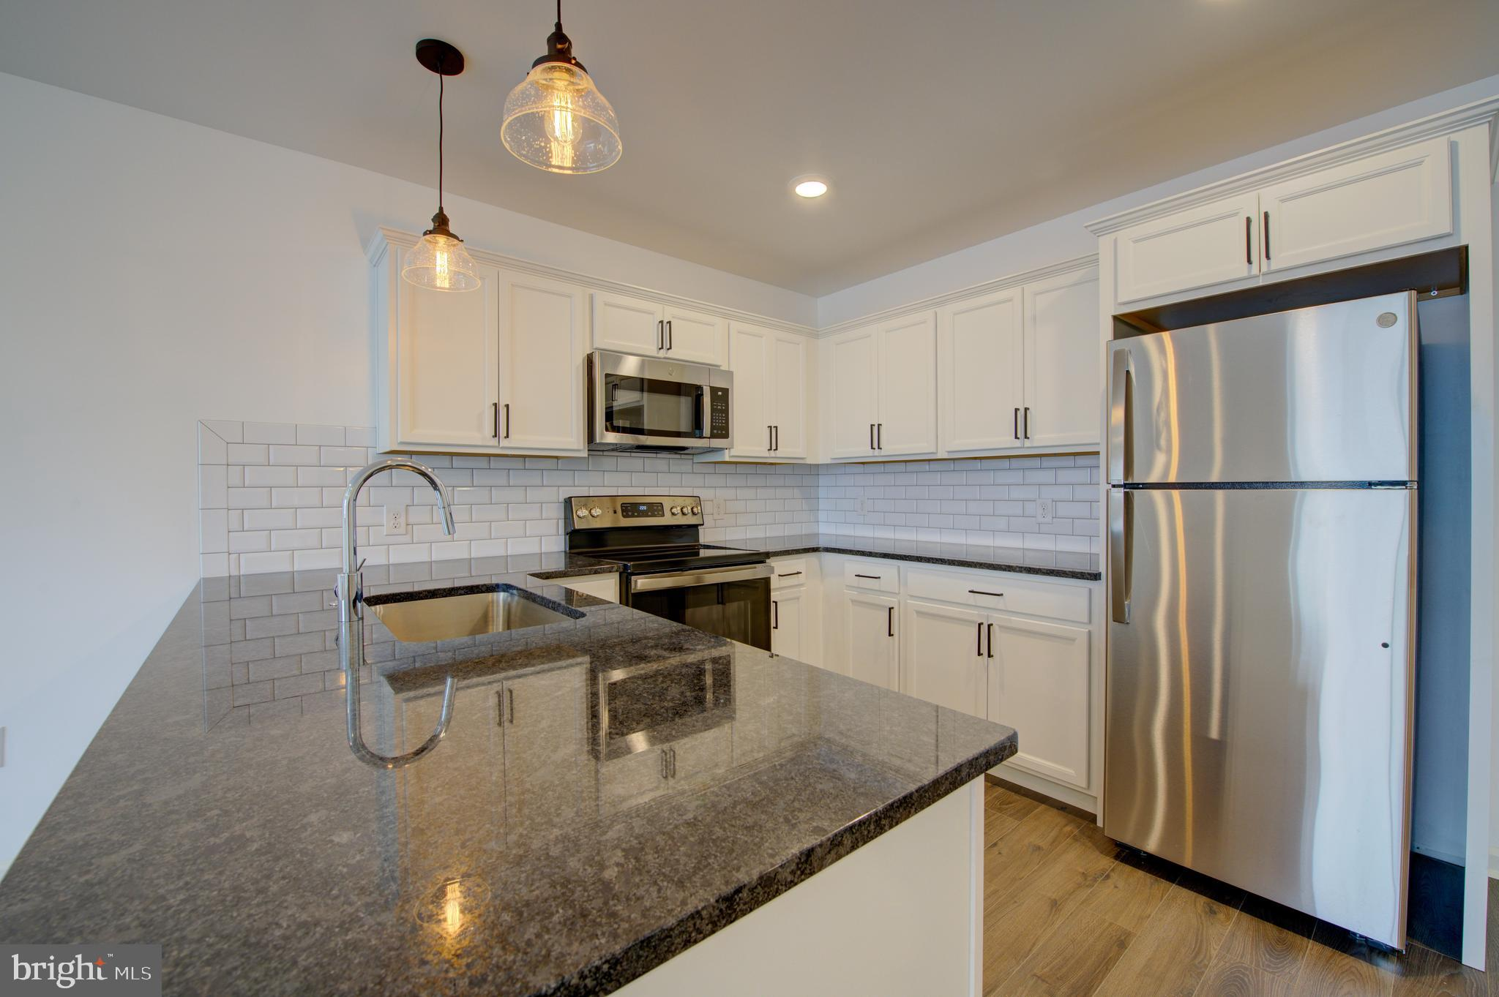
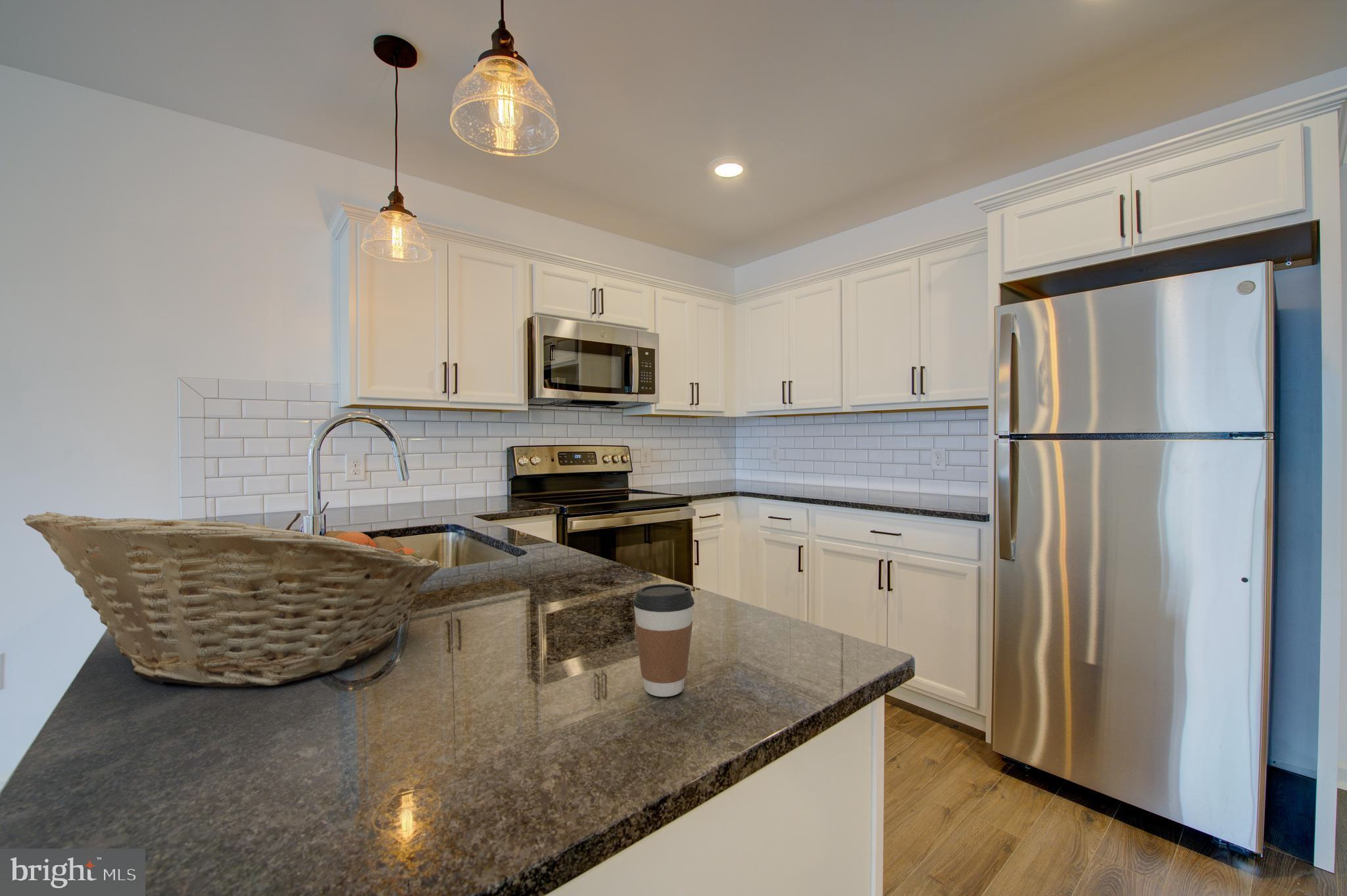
+ fruit basket (257, 575)
+ coffee cup (664, 638)
